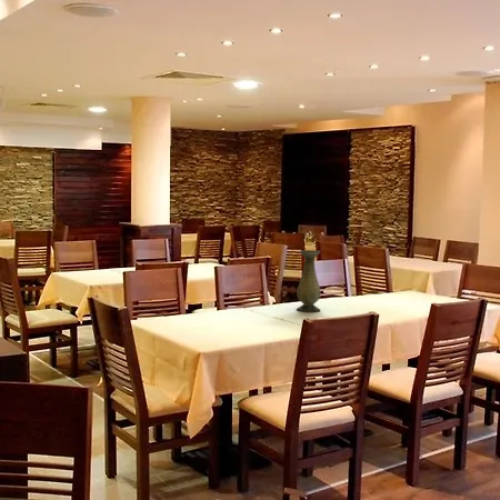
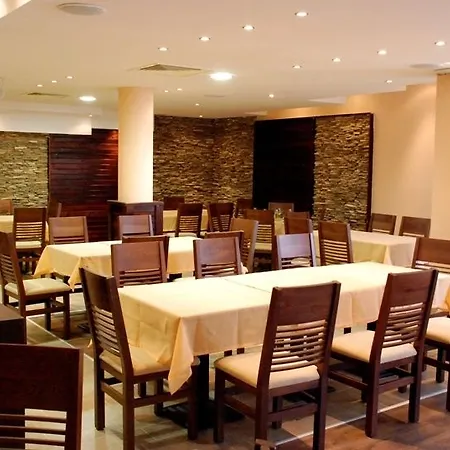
- vase (309, 280)
